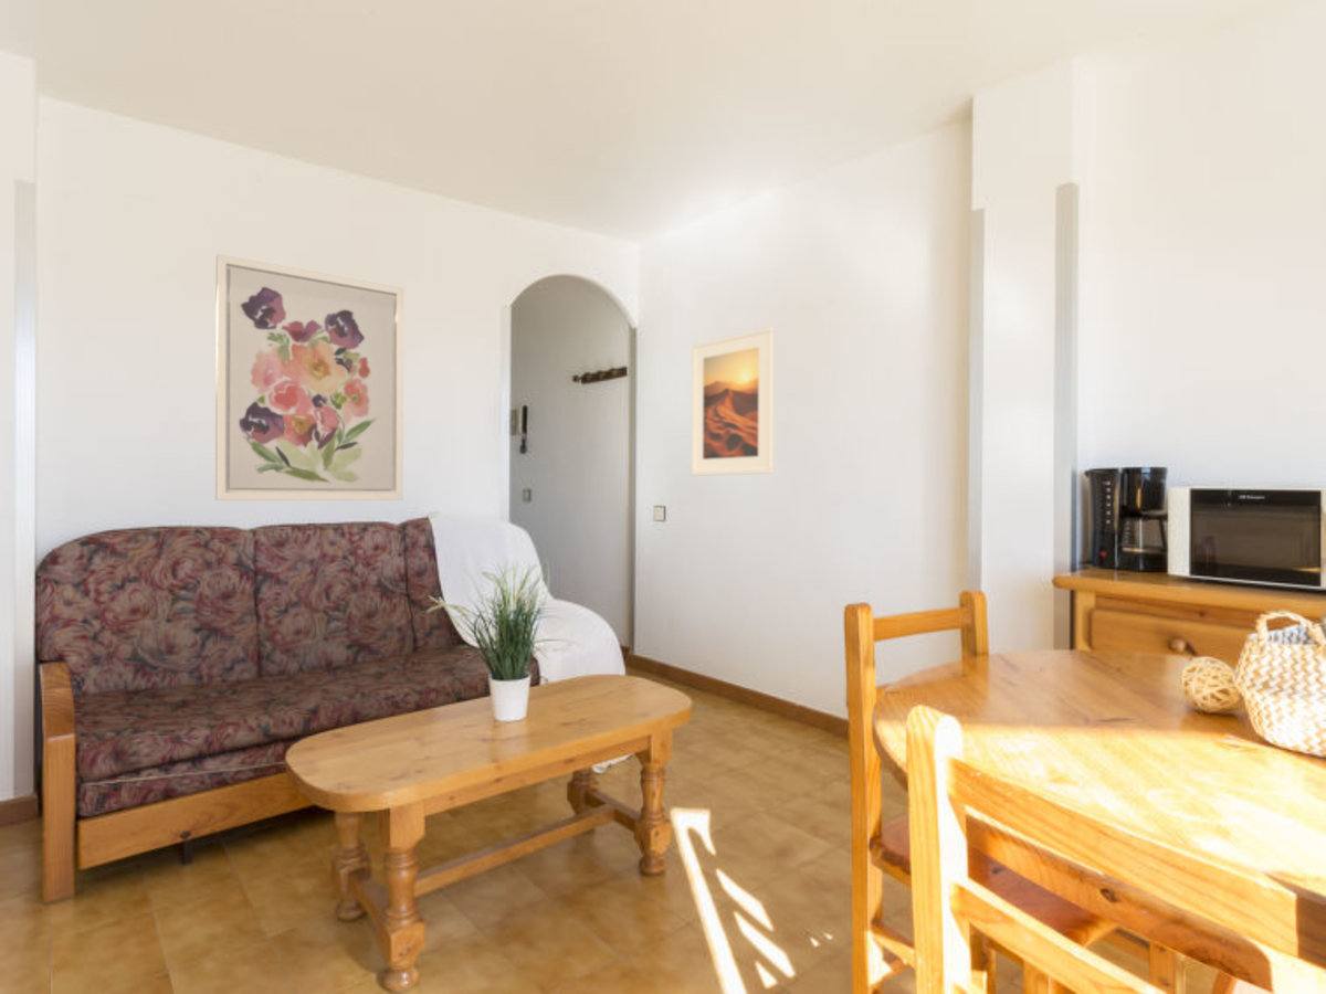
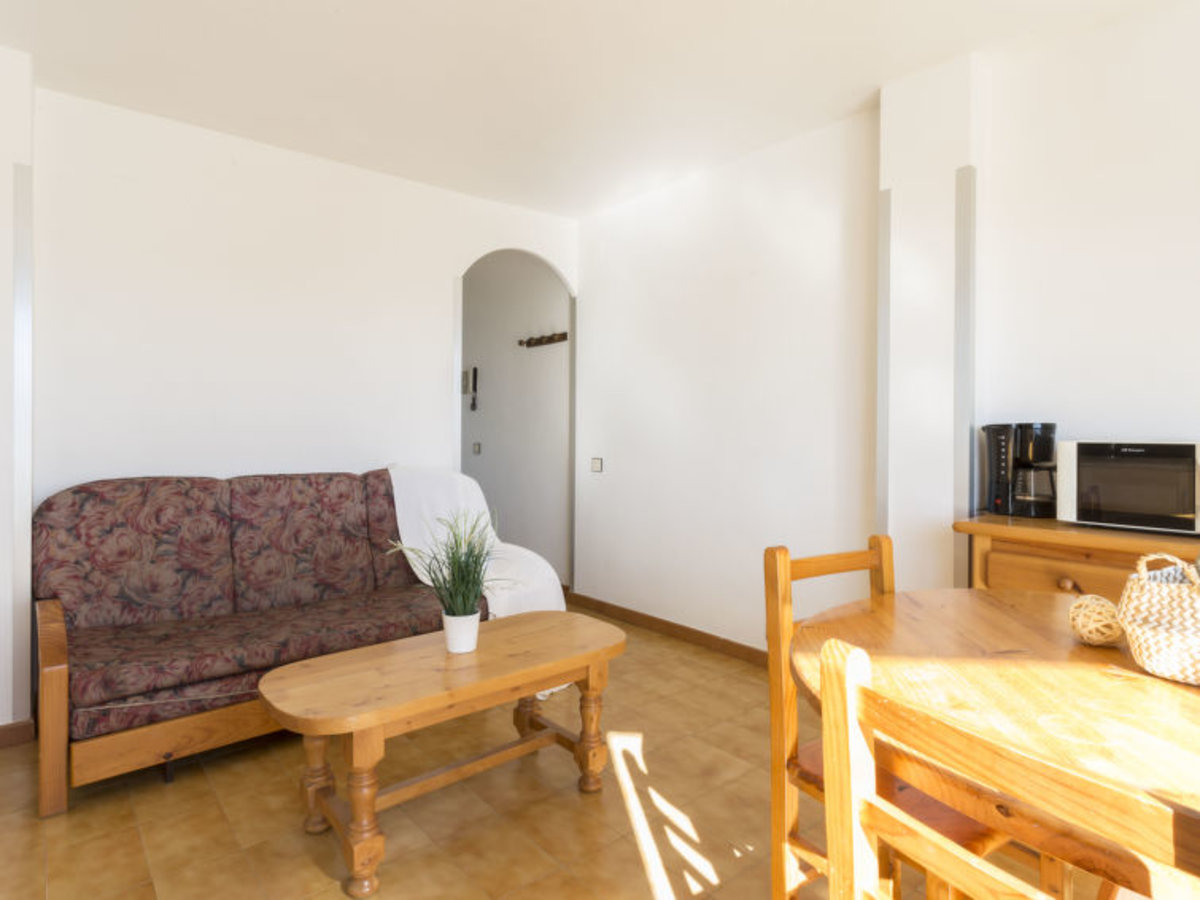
- wall art (315, 387)
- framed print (730, 405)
